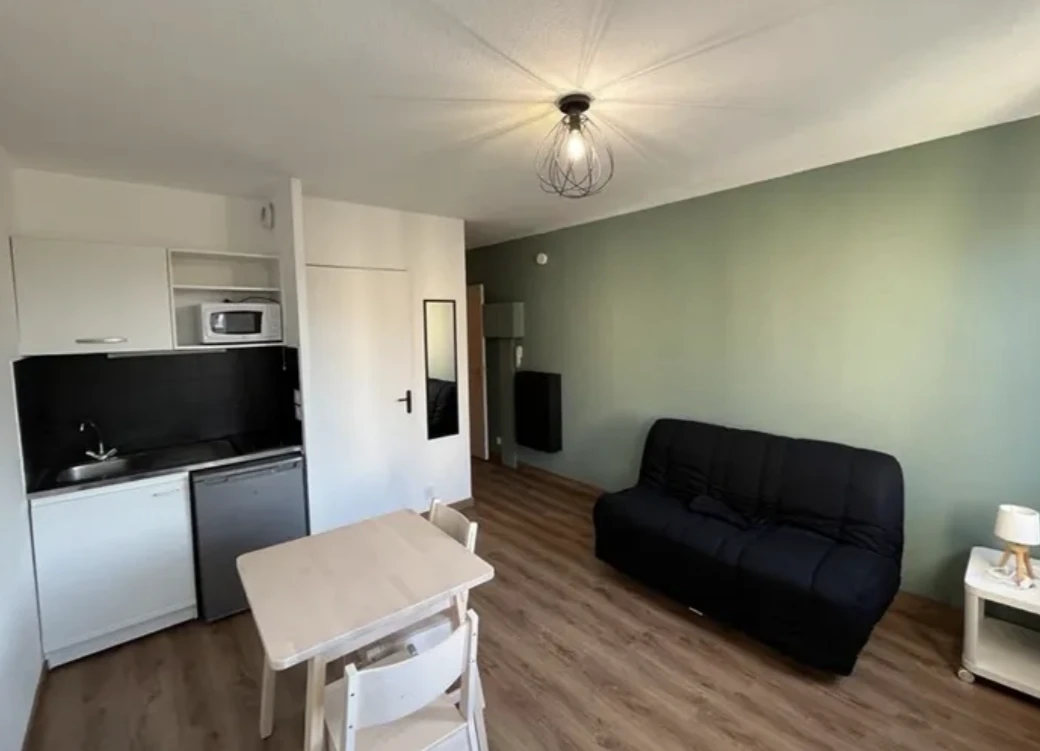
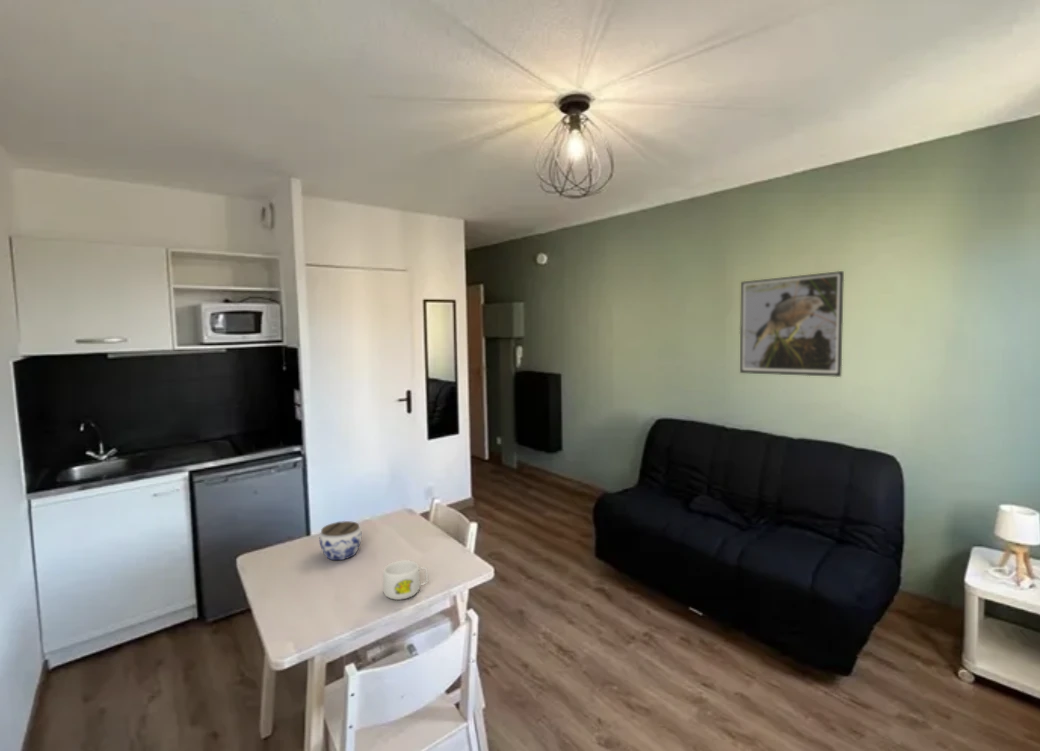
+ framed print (787, 326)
+ jar (340, 540)
+ mug (402, 579)
